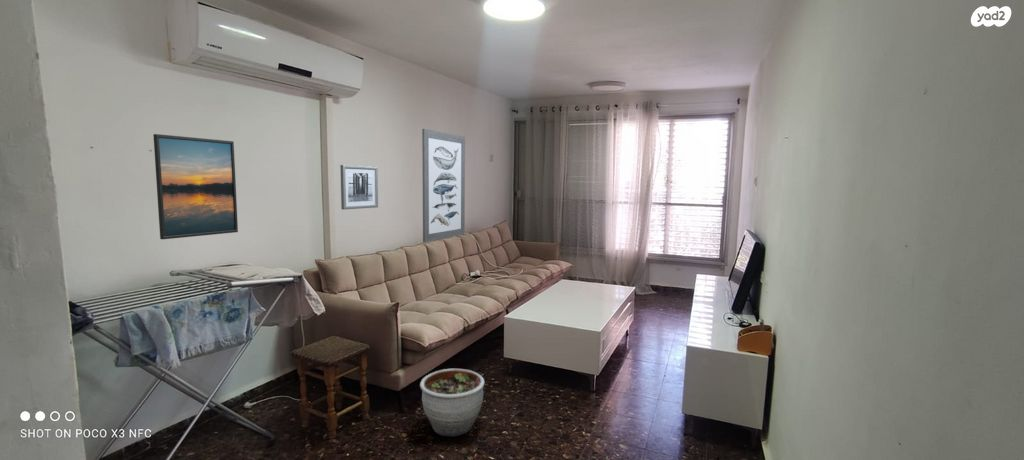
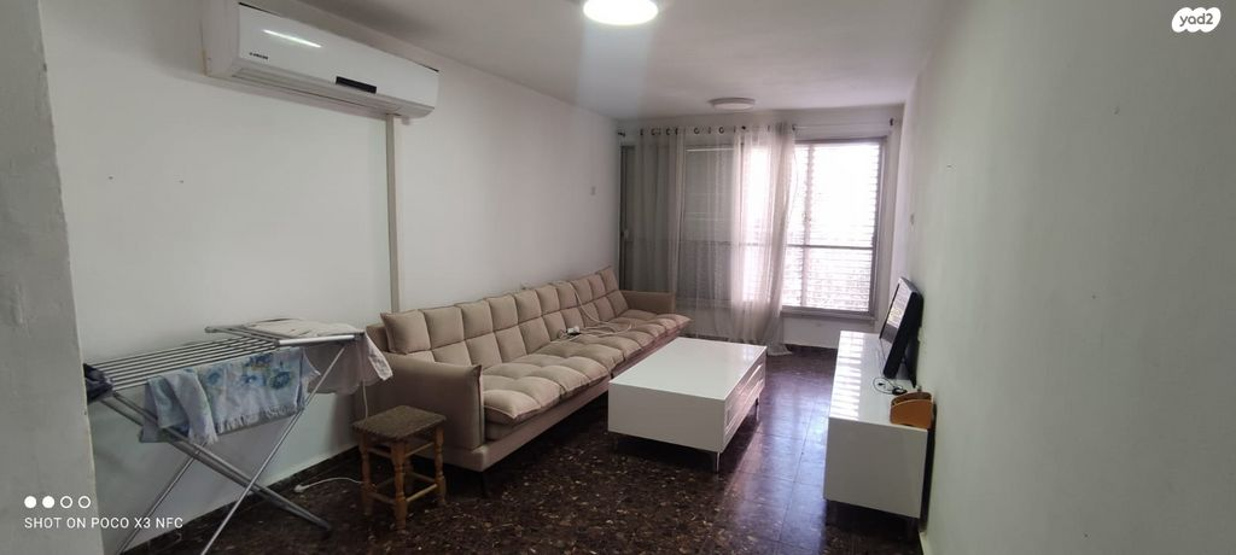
- planter pot (452, 400)
- wall art (445, 186)
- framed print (199, 187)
- wall art (360, 187)
